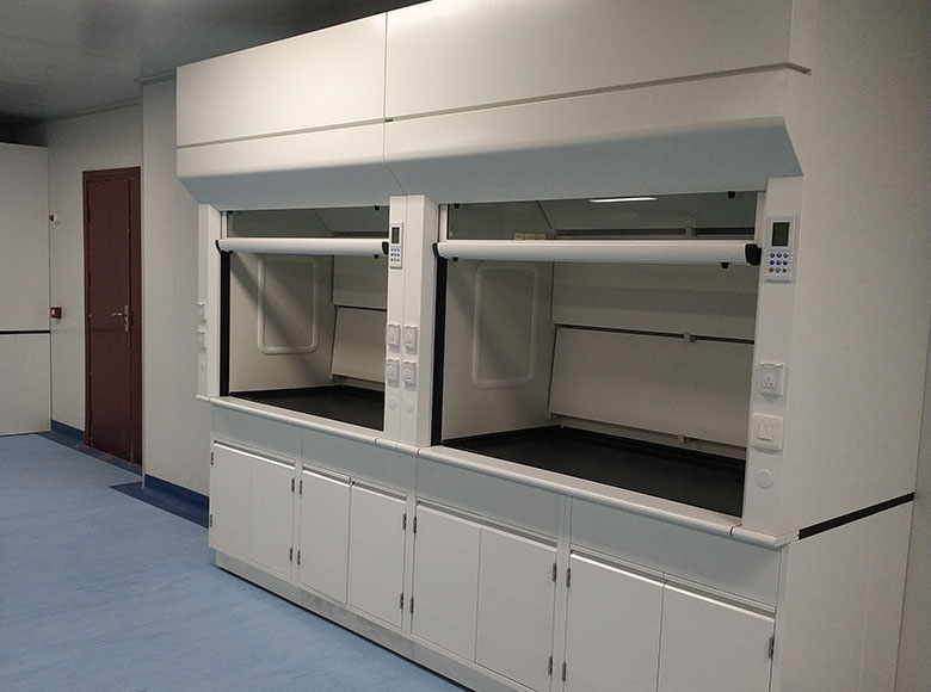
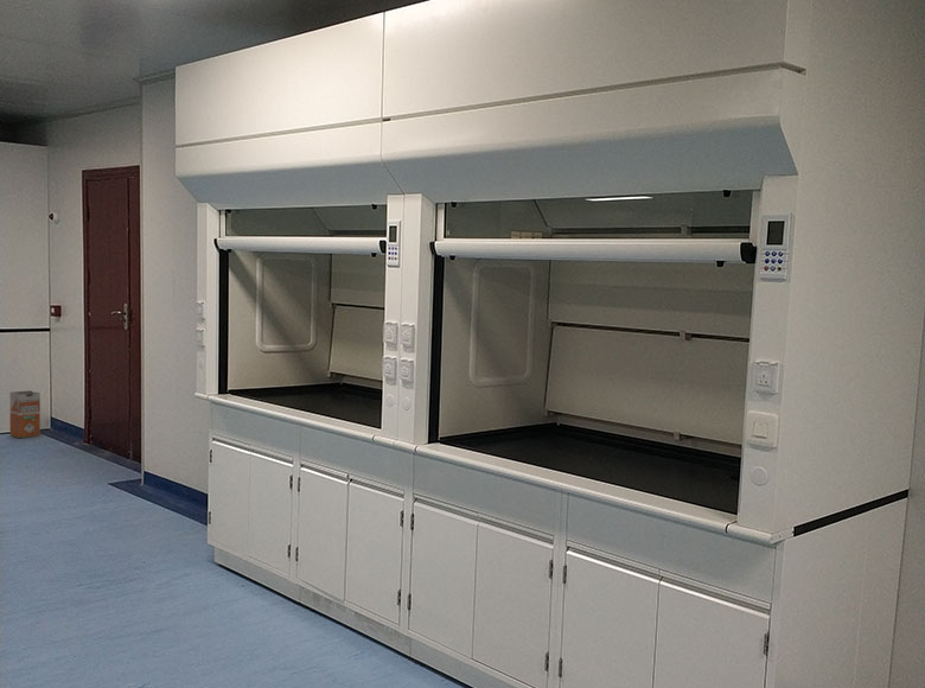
+ waste bin (25, 413)
